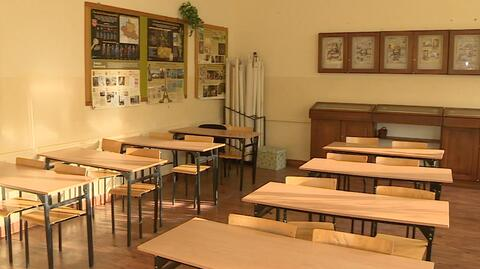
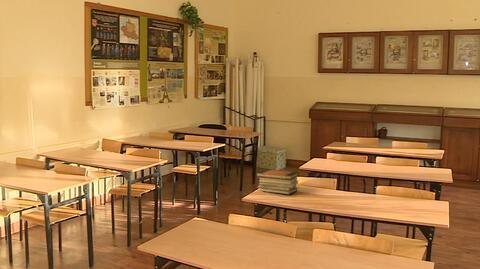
+ book stack (277, 181)
